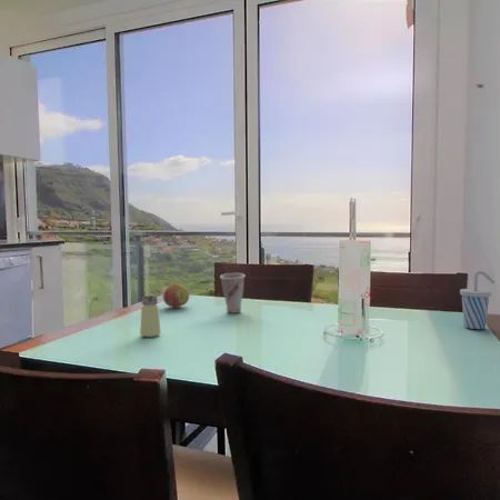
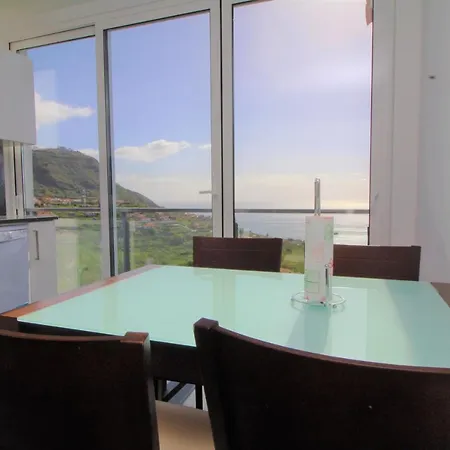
- cup (477, 299)
- fruit (176, 294)
- saltshaker (150, 314)
- cup (232, 293)
